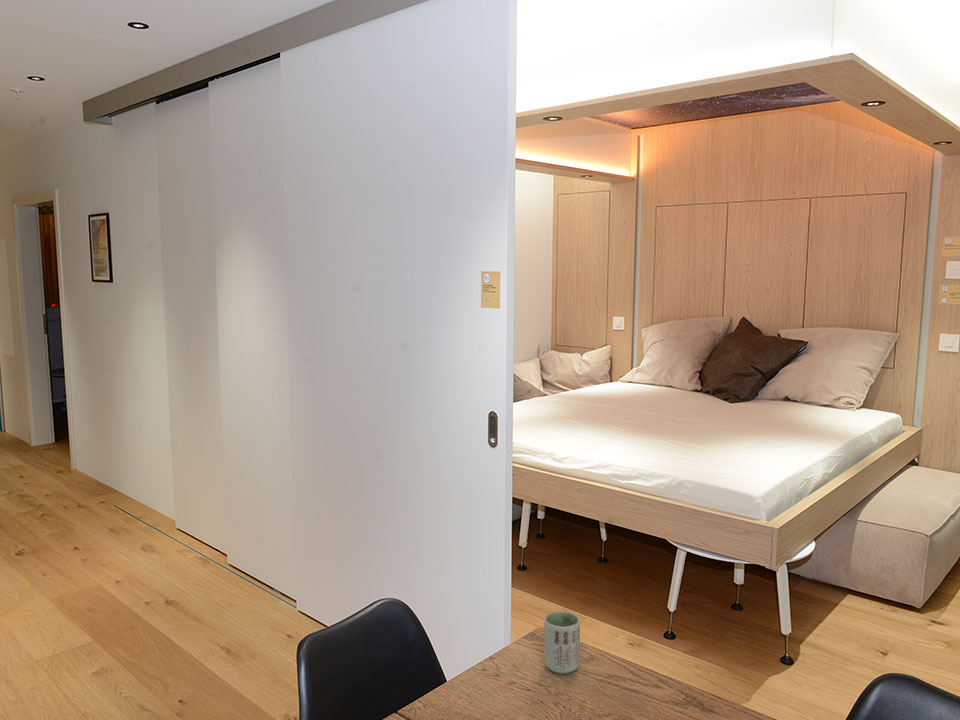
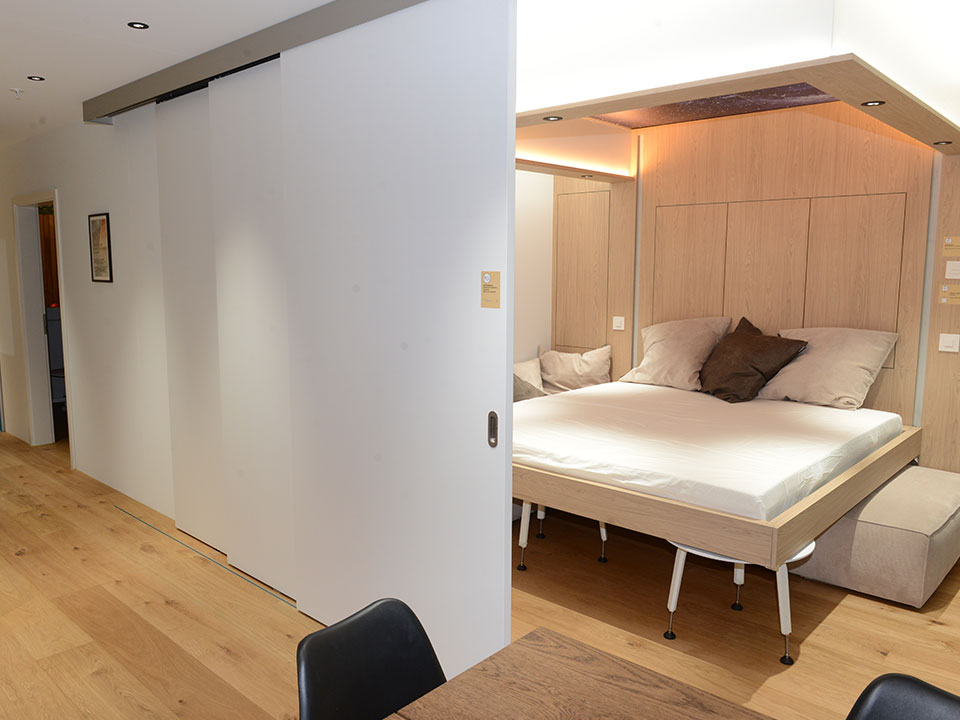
- cup (561, 642)
